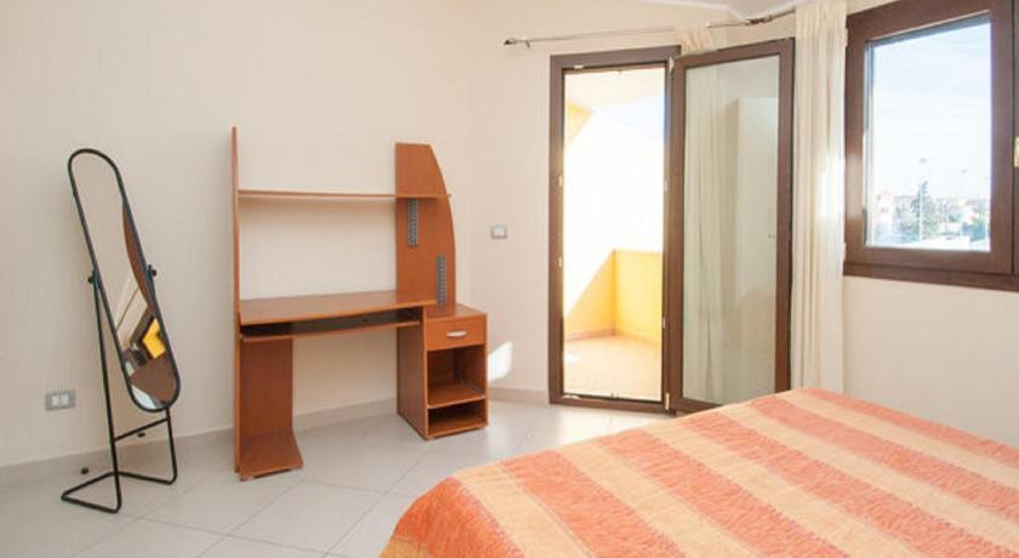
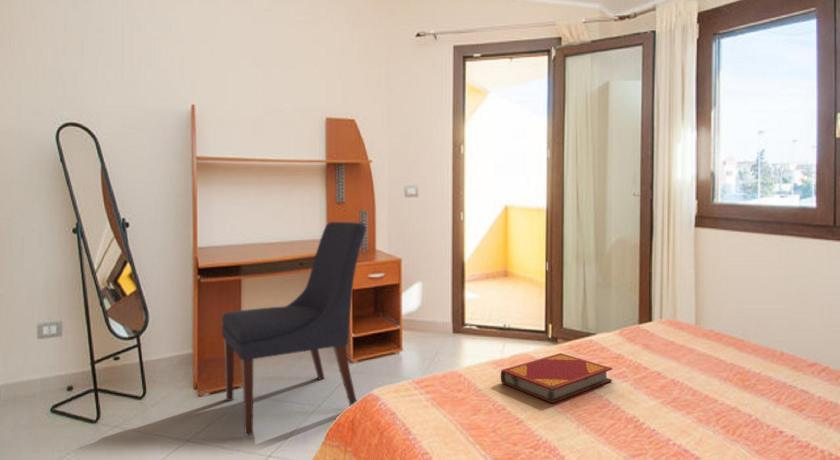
+ chair (295, 313)
+ hardback book (556, 375)
